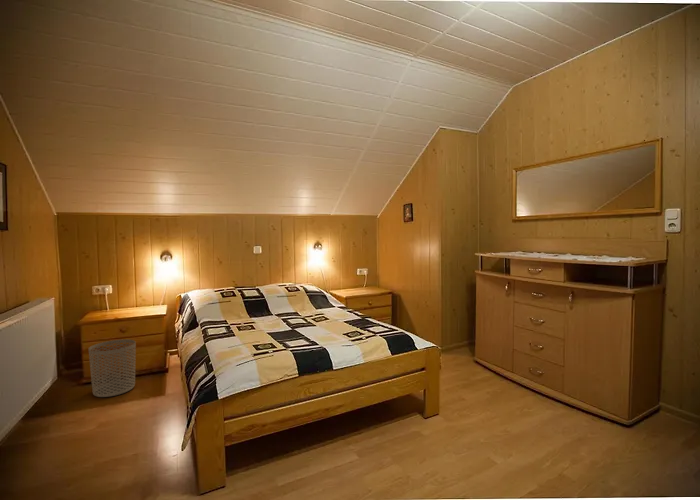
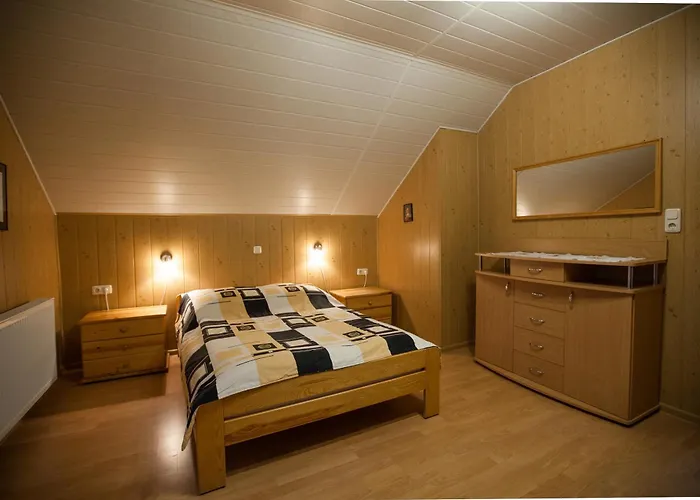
- waste bin (113, 367)
